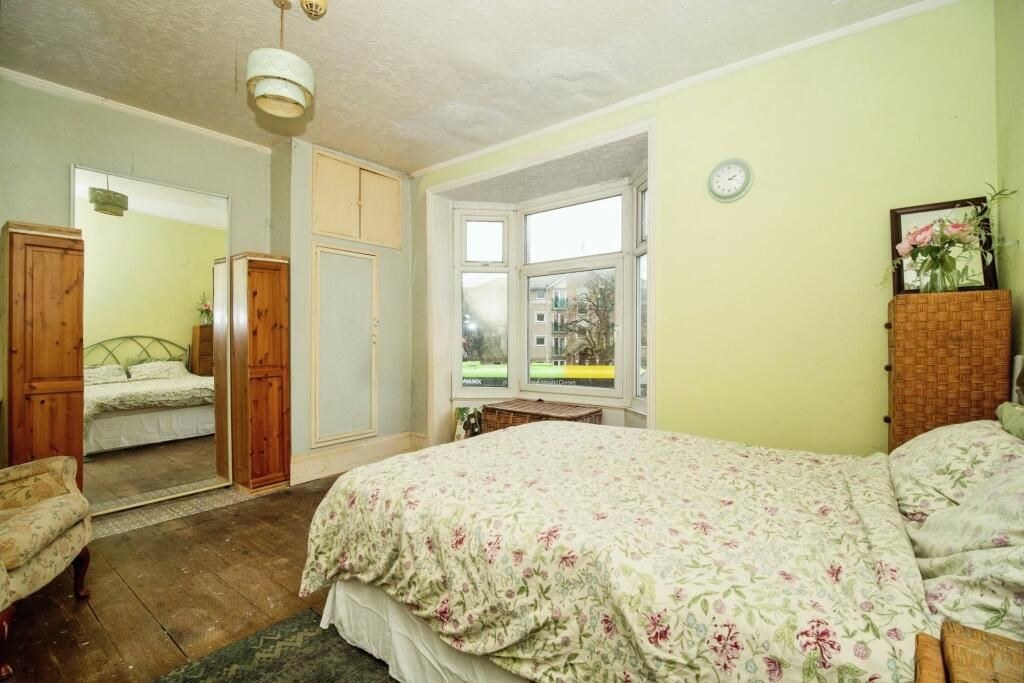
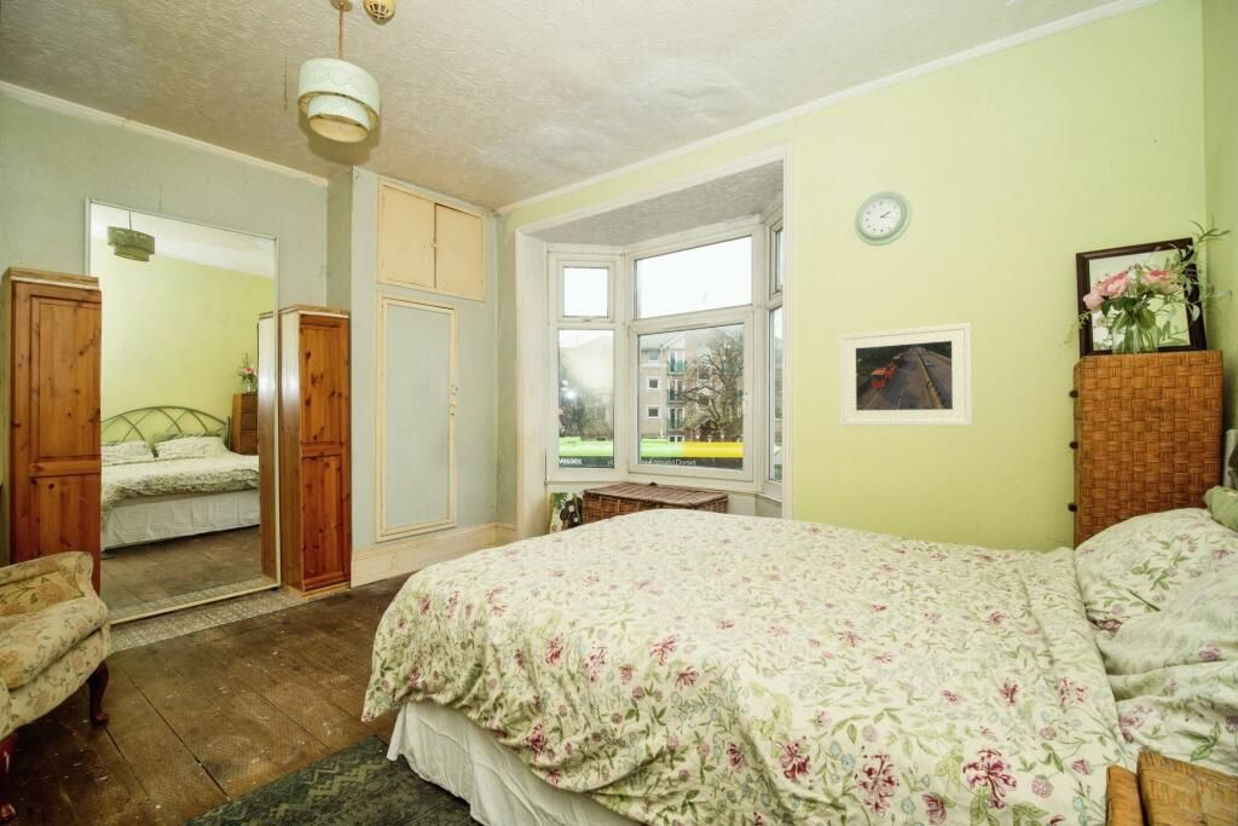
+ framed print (902, 377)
